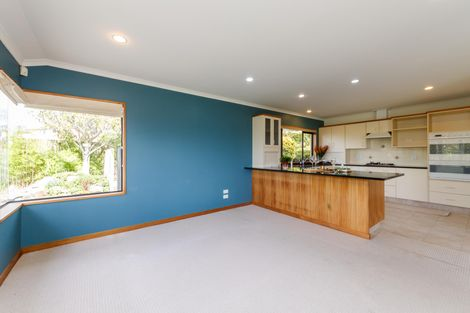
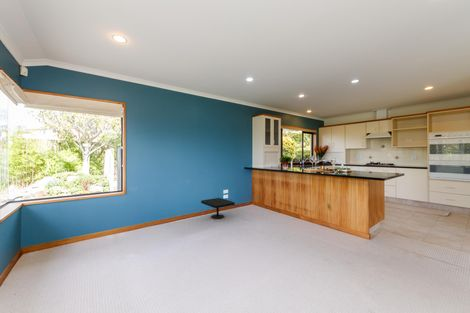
+ side table (217, 209)
